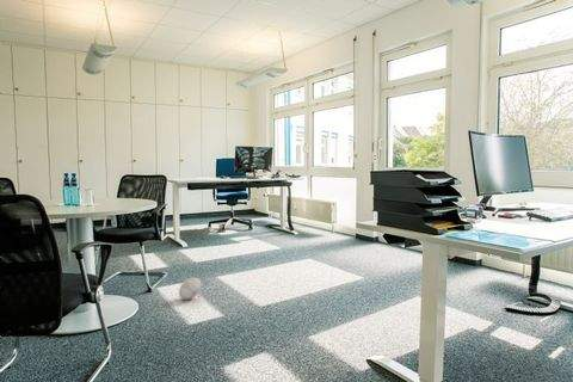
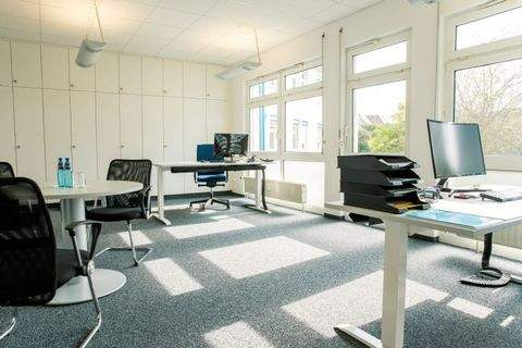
- ball (190, 288)
